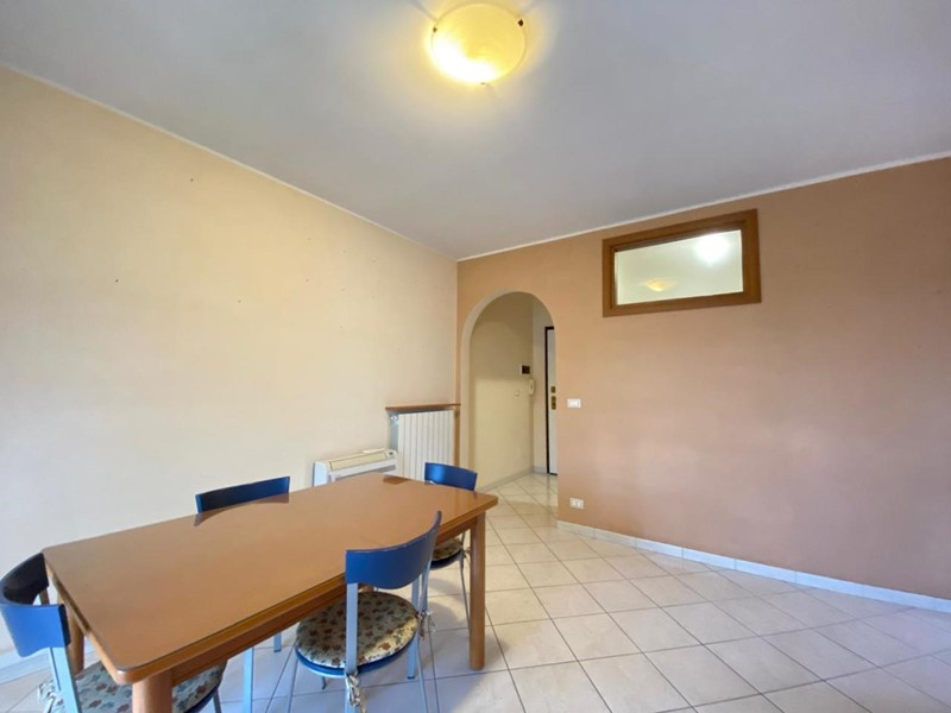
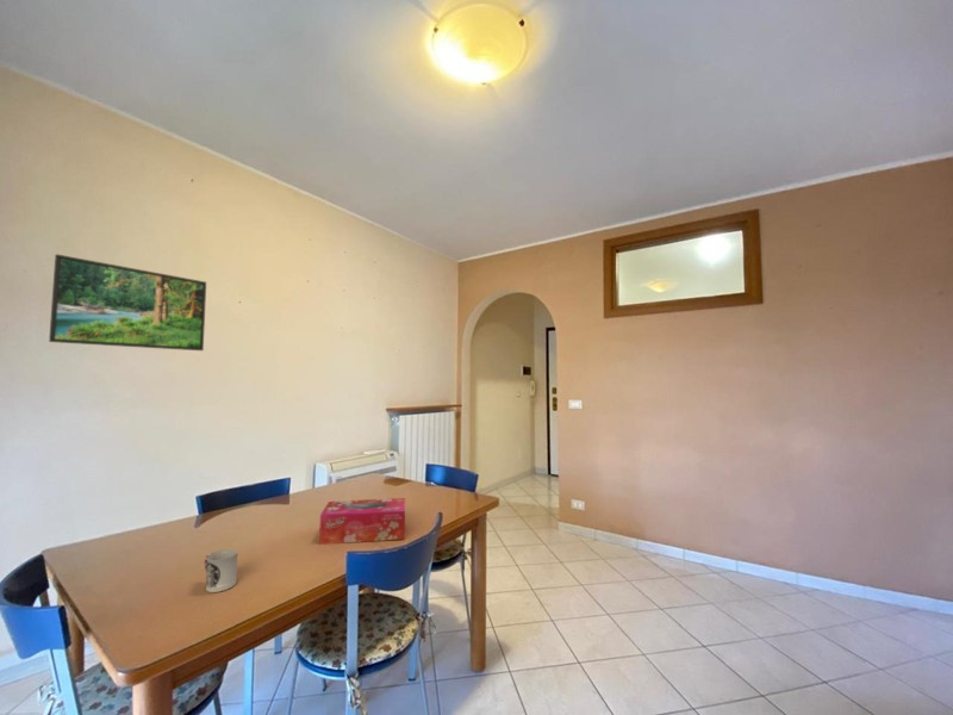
+ cup (218, 568)
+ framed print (137, 307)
+ tissue box (365, 520)
